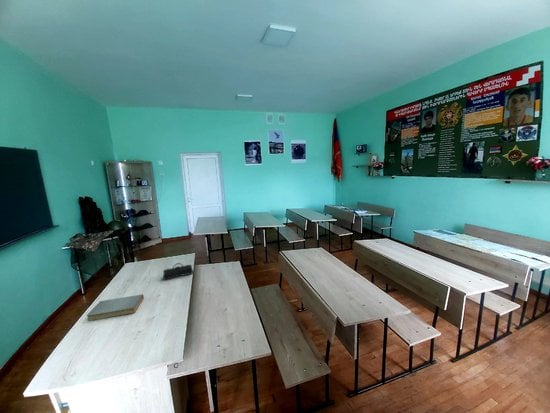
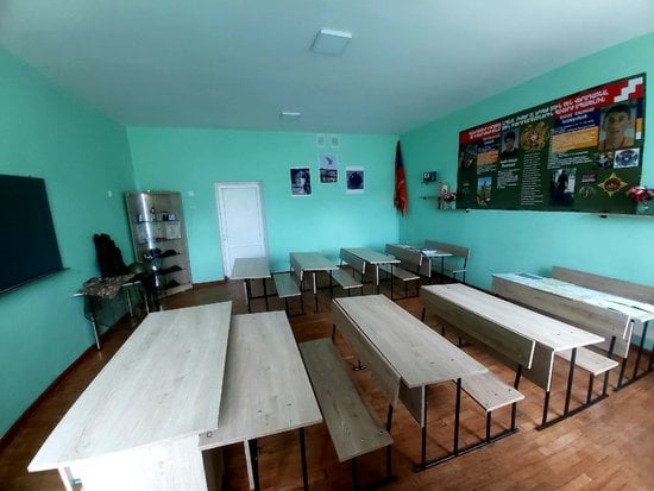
- book (117, 306)
- pencil case (177, 269)
